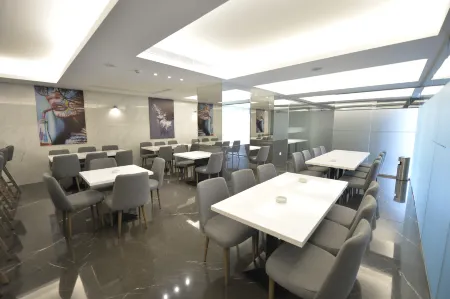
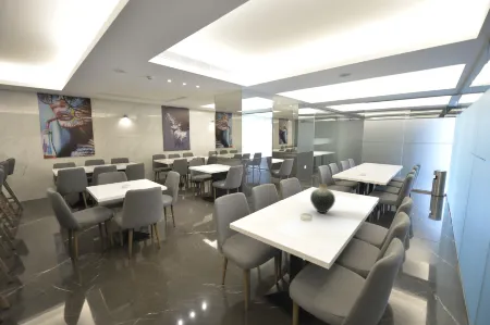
+ vase (322, 198)
